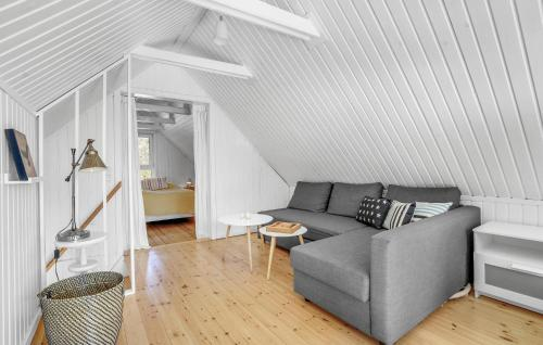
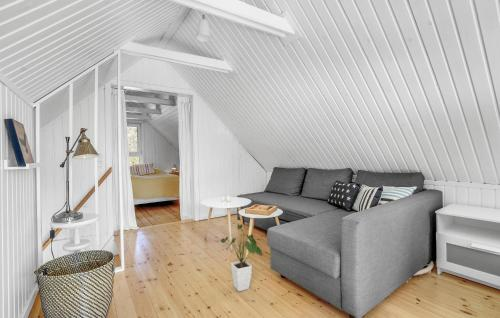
+ house plant (238, 258)
